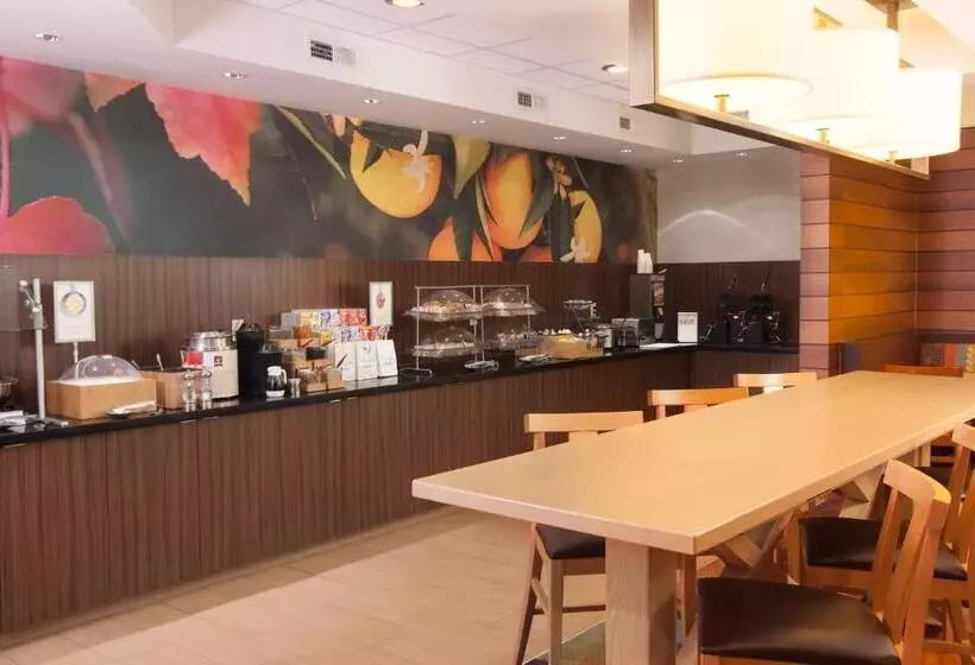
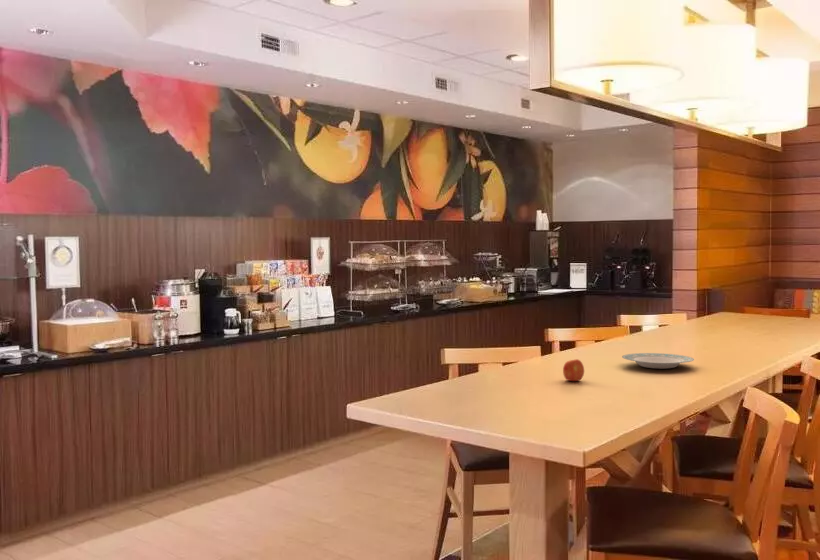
+ fruit (573, 369)
+ plate (657, 362)
